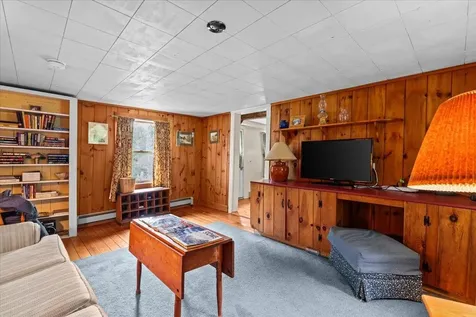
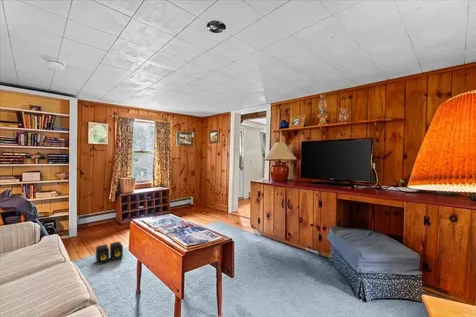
+ speaker (110, 252)
